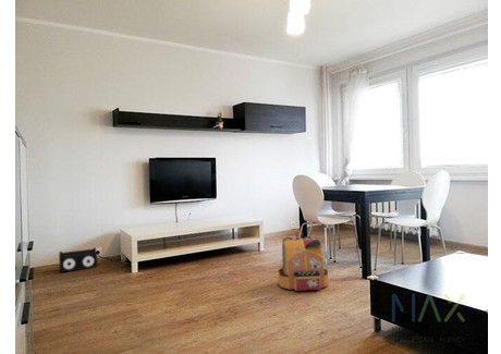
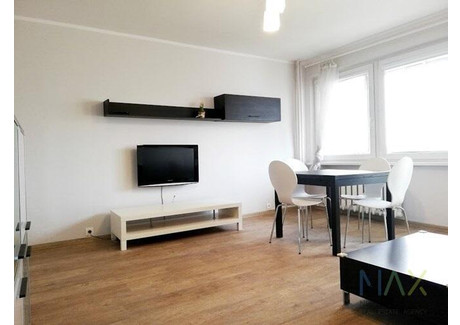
- backpack (301, 257)
- speaker (77, 258)
